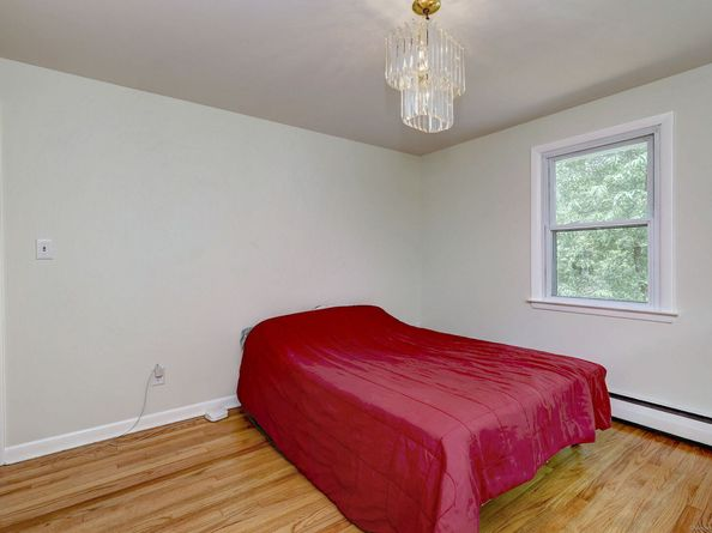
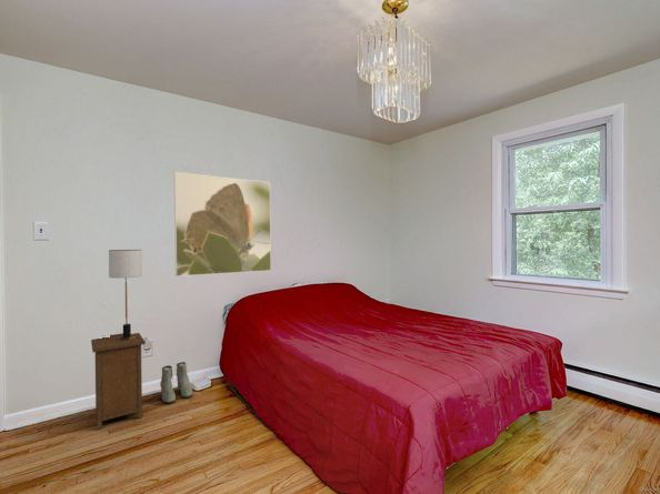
+ table lamp (126, 293)
+ nightstand (117, 374)
+ boots (177, 379)
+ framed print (226, 225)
